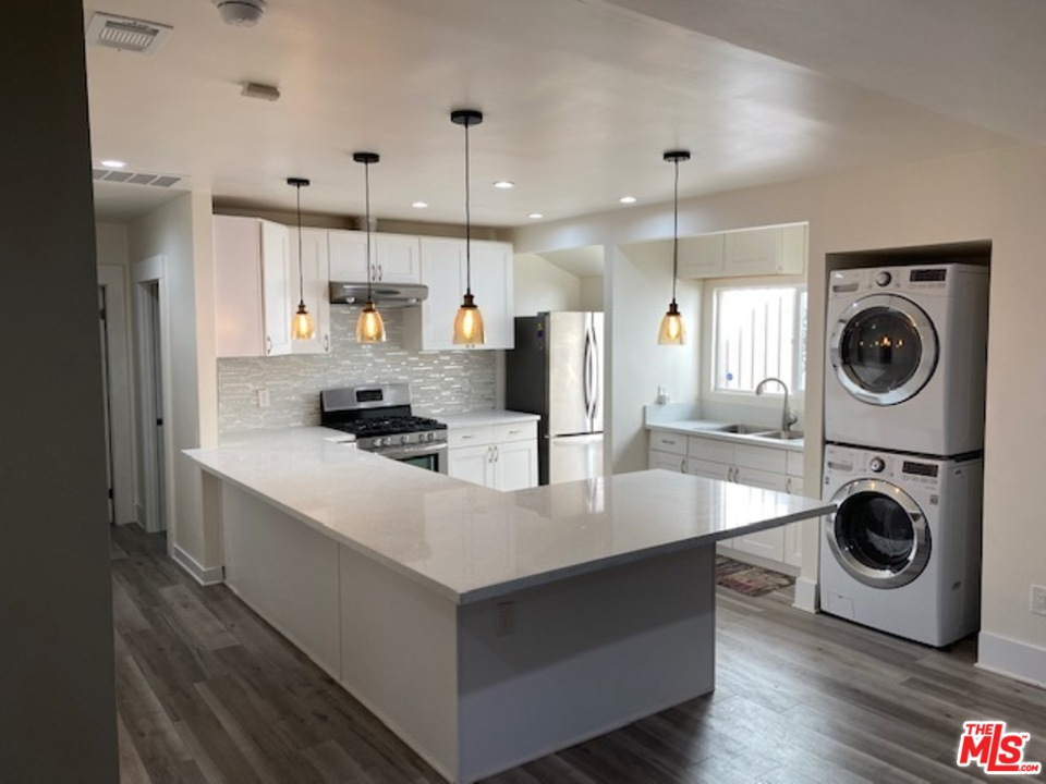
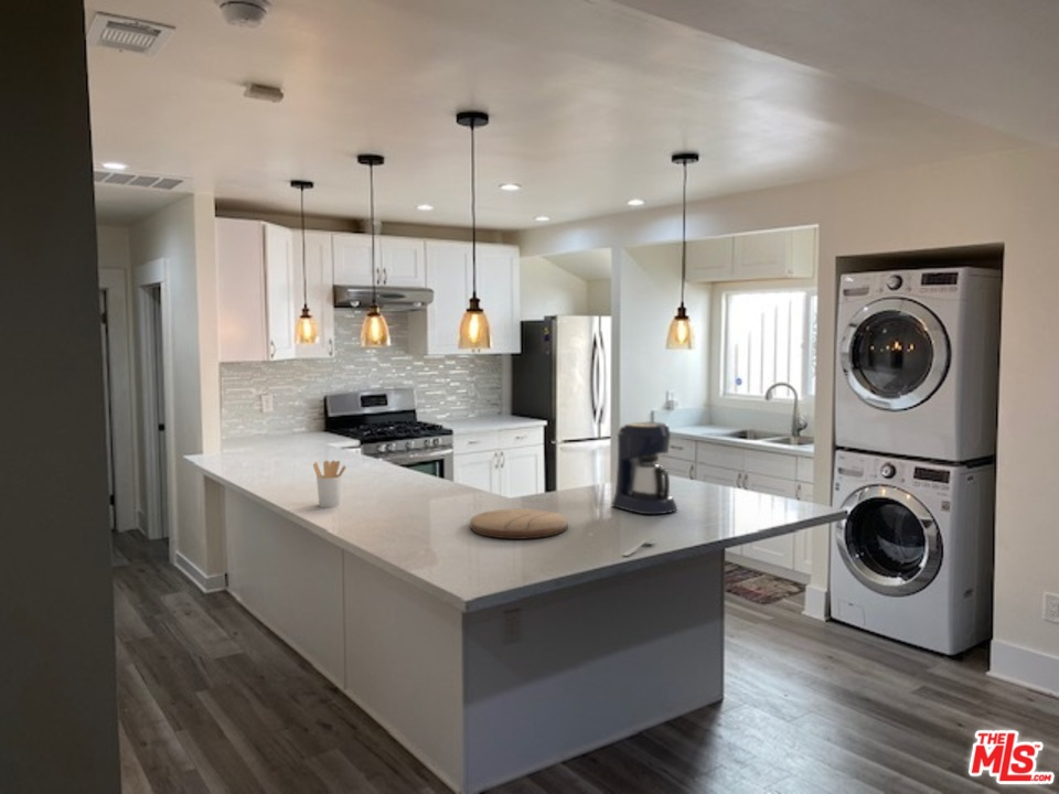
+ coffee maker (645, 465)
+ utensil holder (330, 482)
+ spoon (639, 546)
+ cutting board (518, 523)
